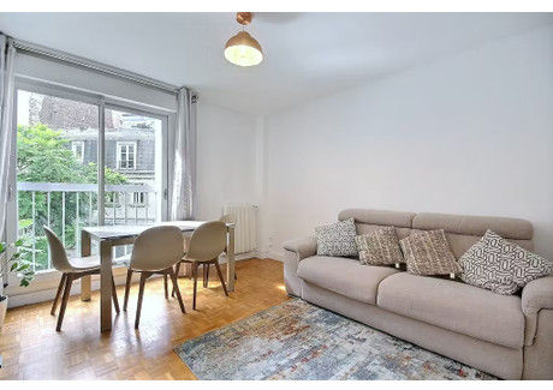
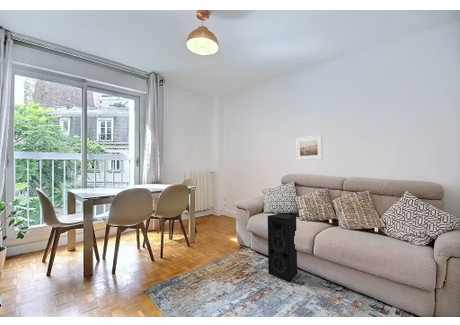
+ speaker (284, 244)
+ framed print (308, 148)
